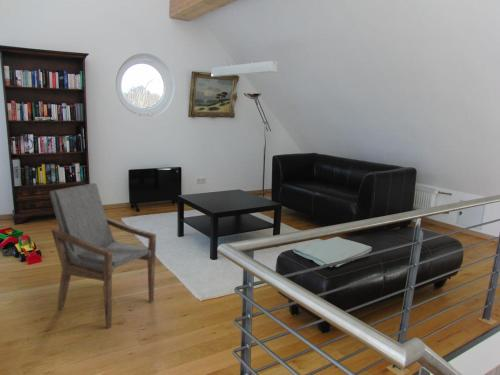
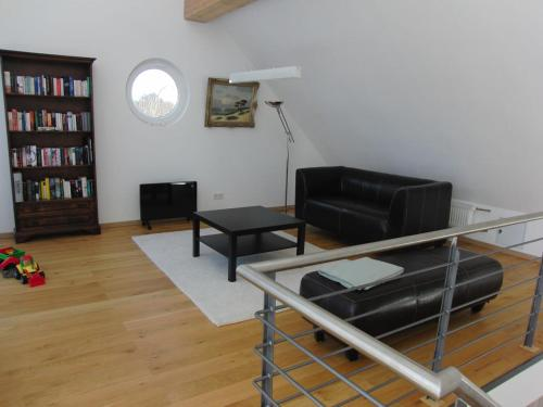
- armchair (103, 249)
